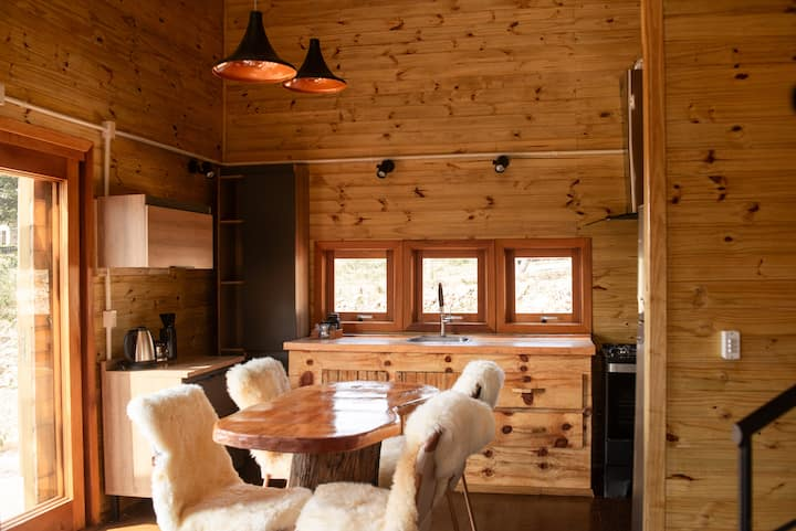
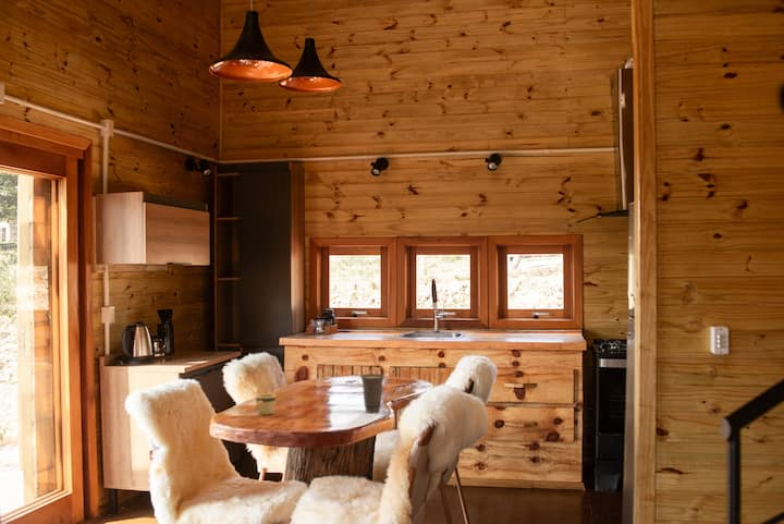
+ cup (372, 393)
+ mug (264, 404)
